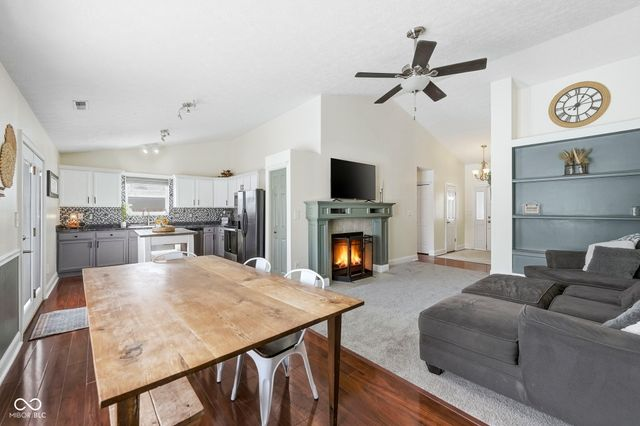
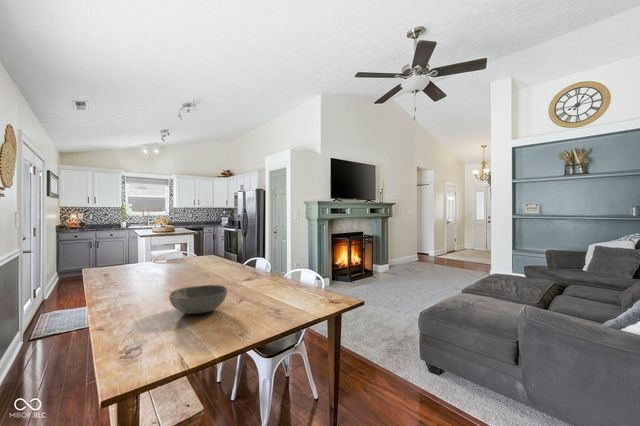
+ bowl (199, 300)
